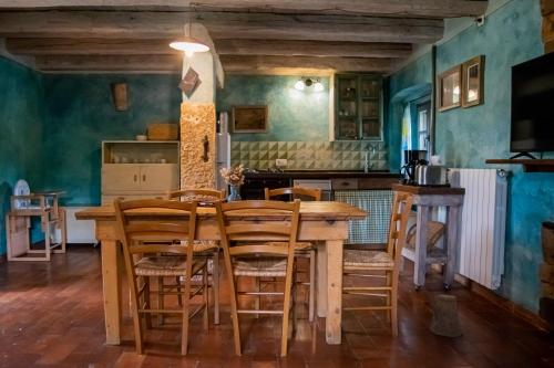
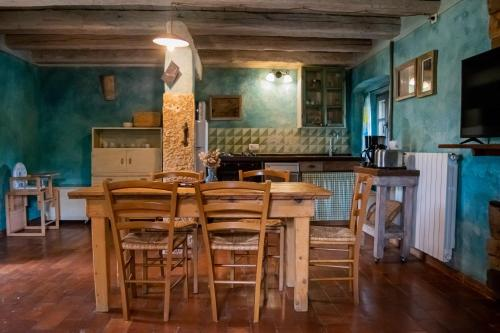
- watering can (441, 309)
